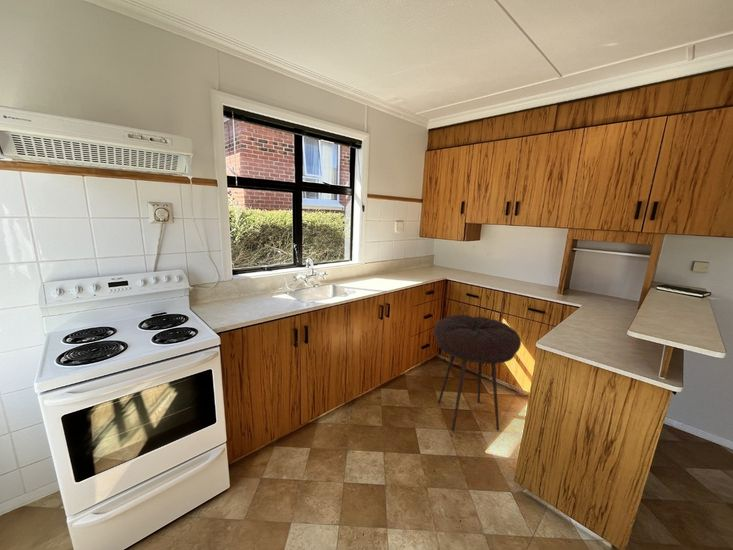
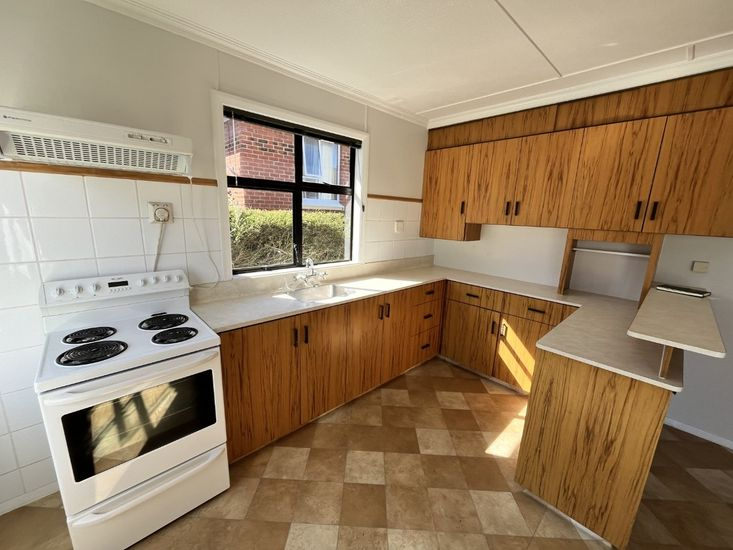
- stool (465, 367)
